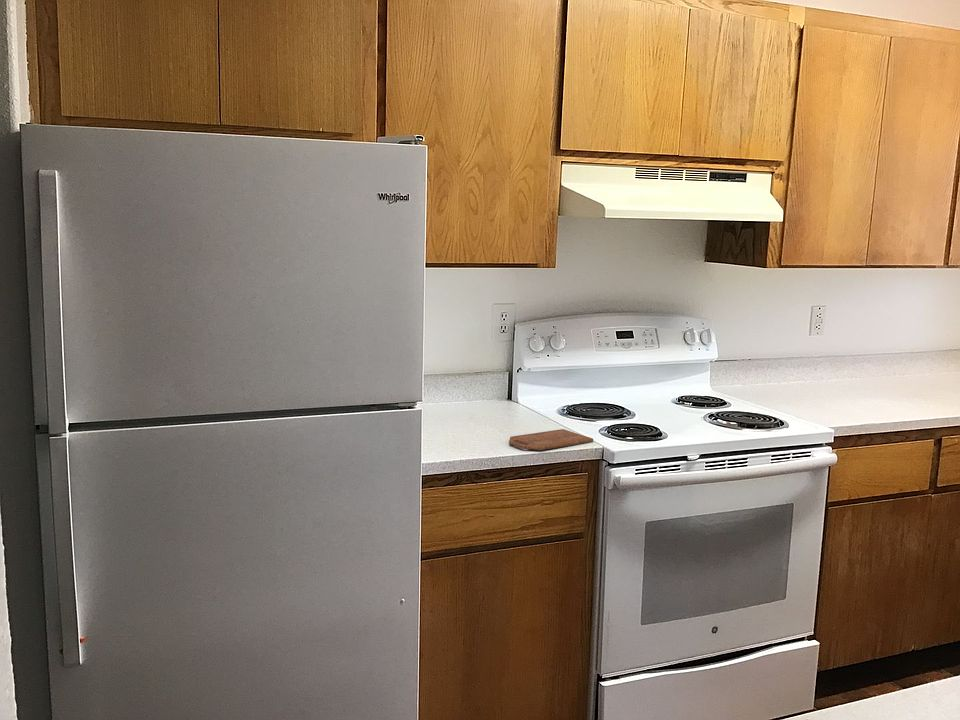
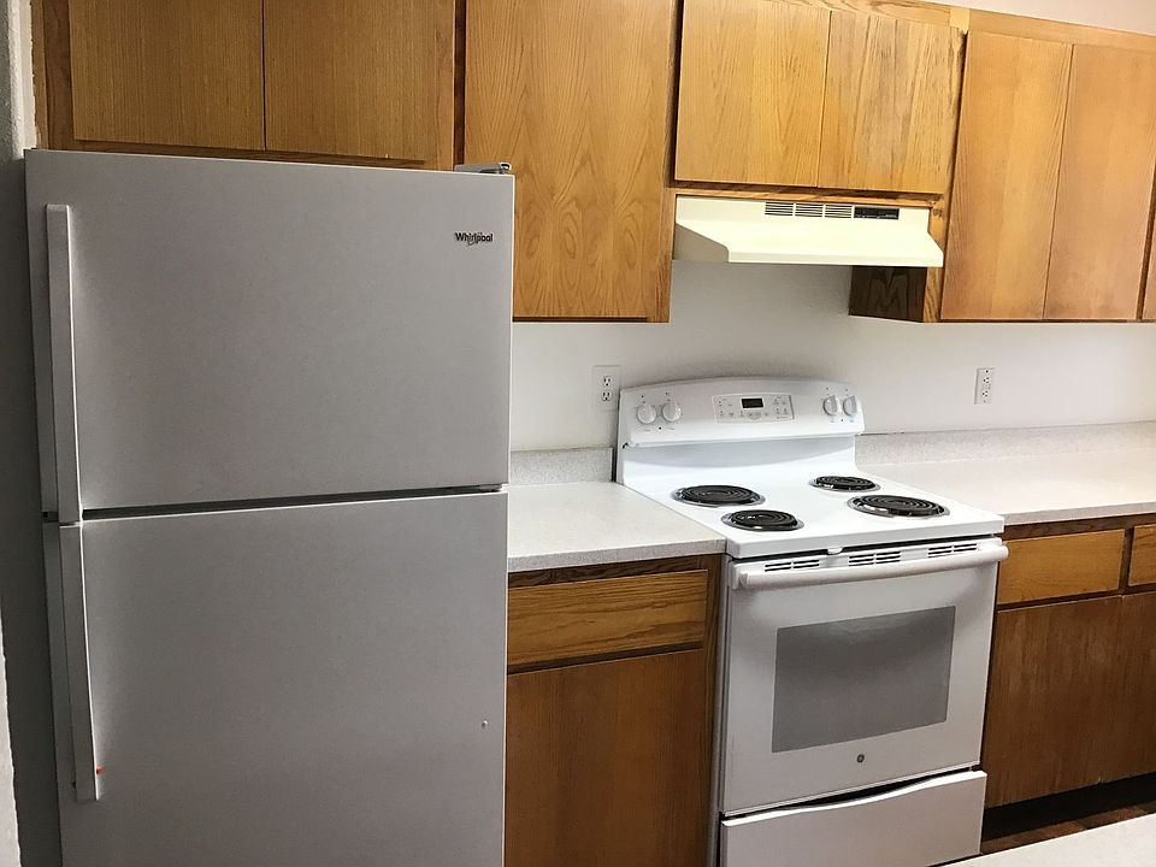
- cutting board (547, 439)
